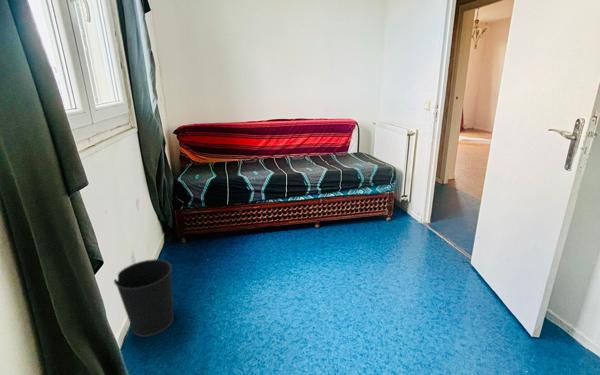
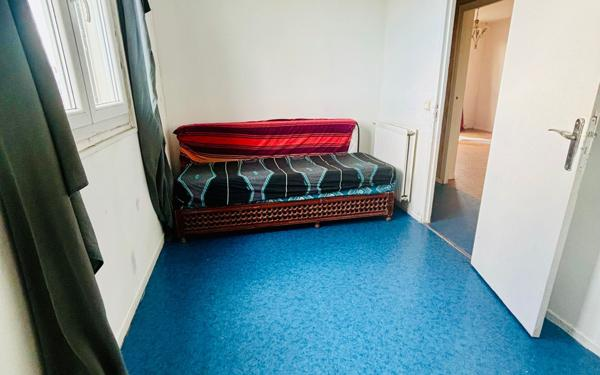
- wastebasket (148, 298)
